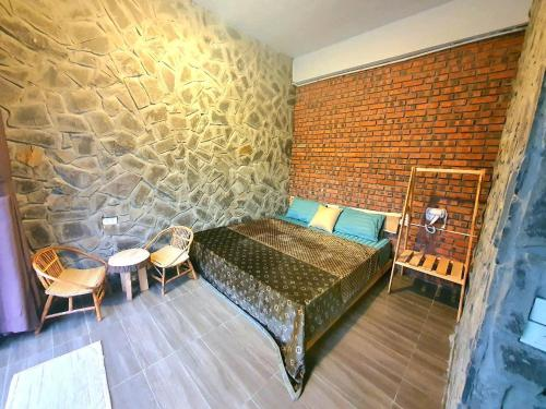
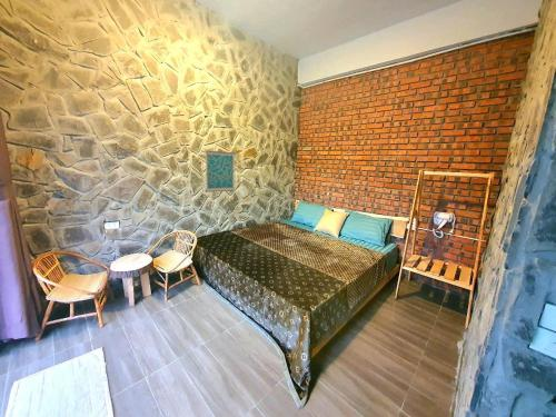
+ wall art (220, 171)
